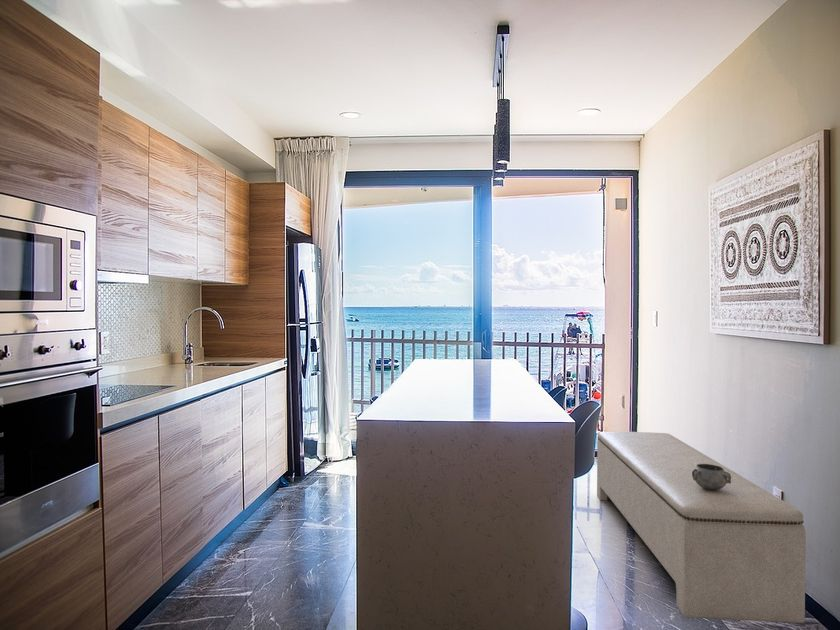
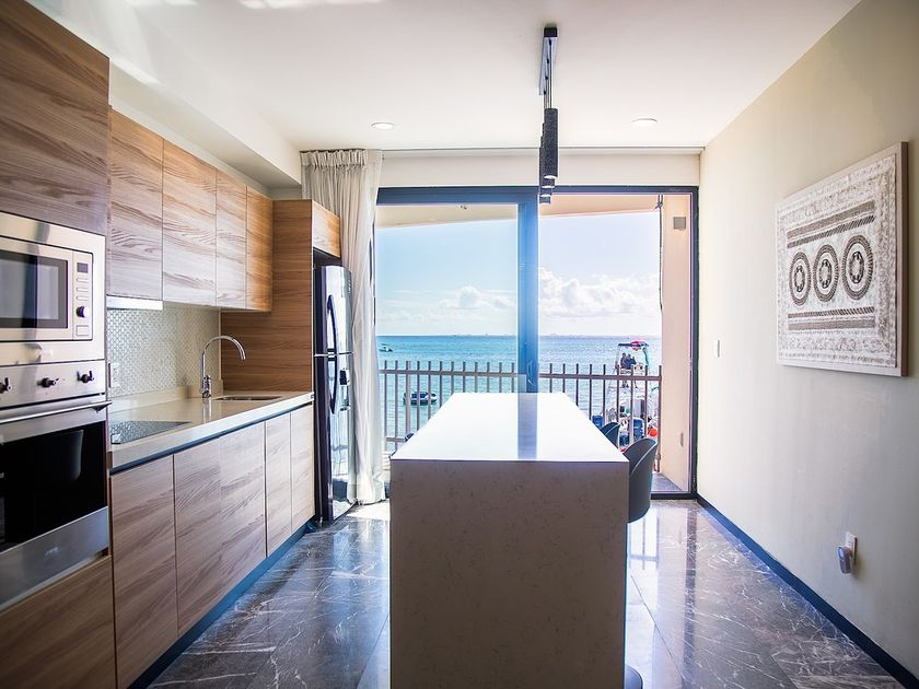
- decorative bowl (712, 477)
- bench (674, 501)
